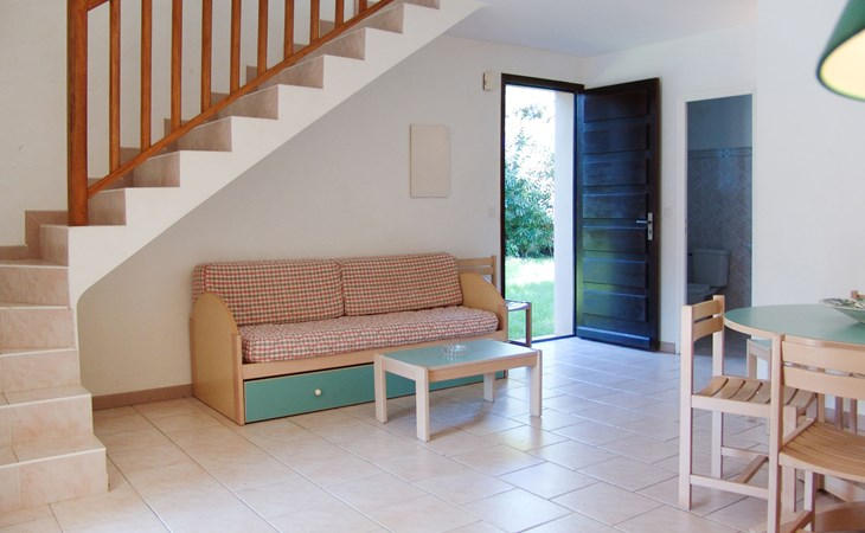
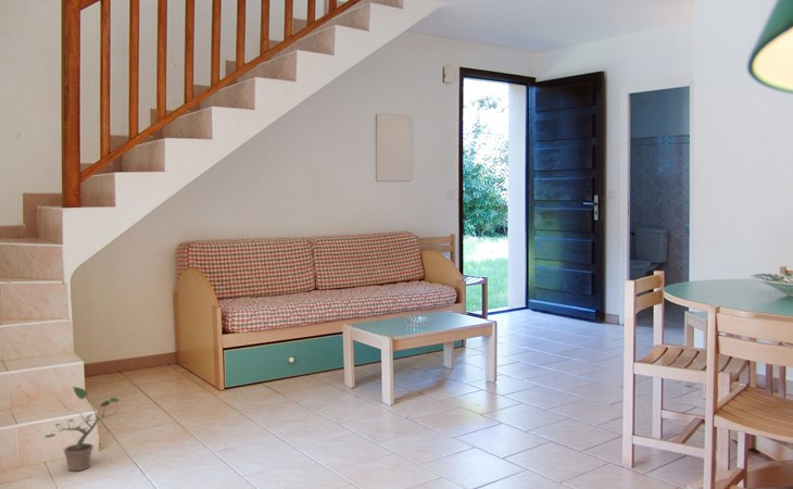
+ potted plant (84, 428)
